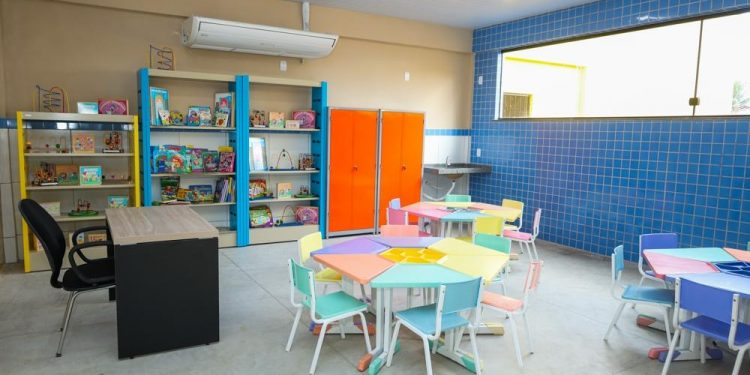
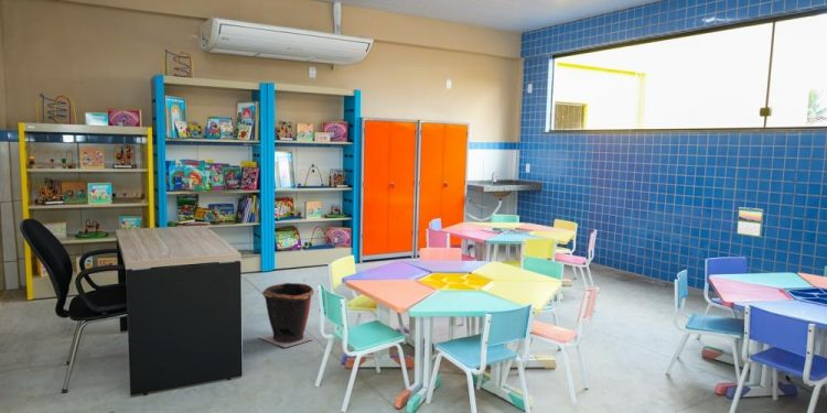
+ calendar (749, 221)
+ waste bin (289, 311)
